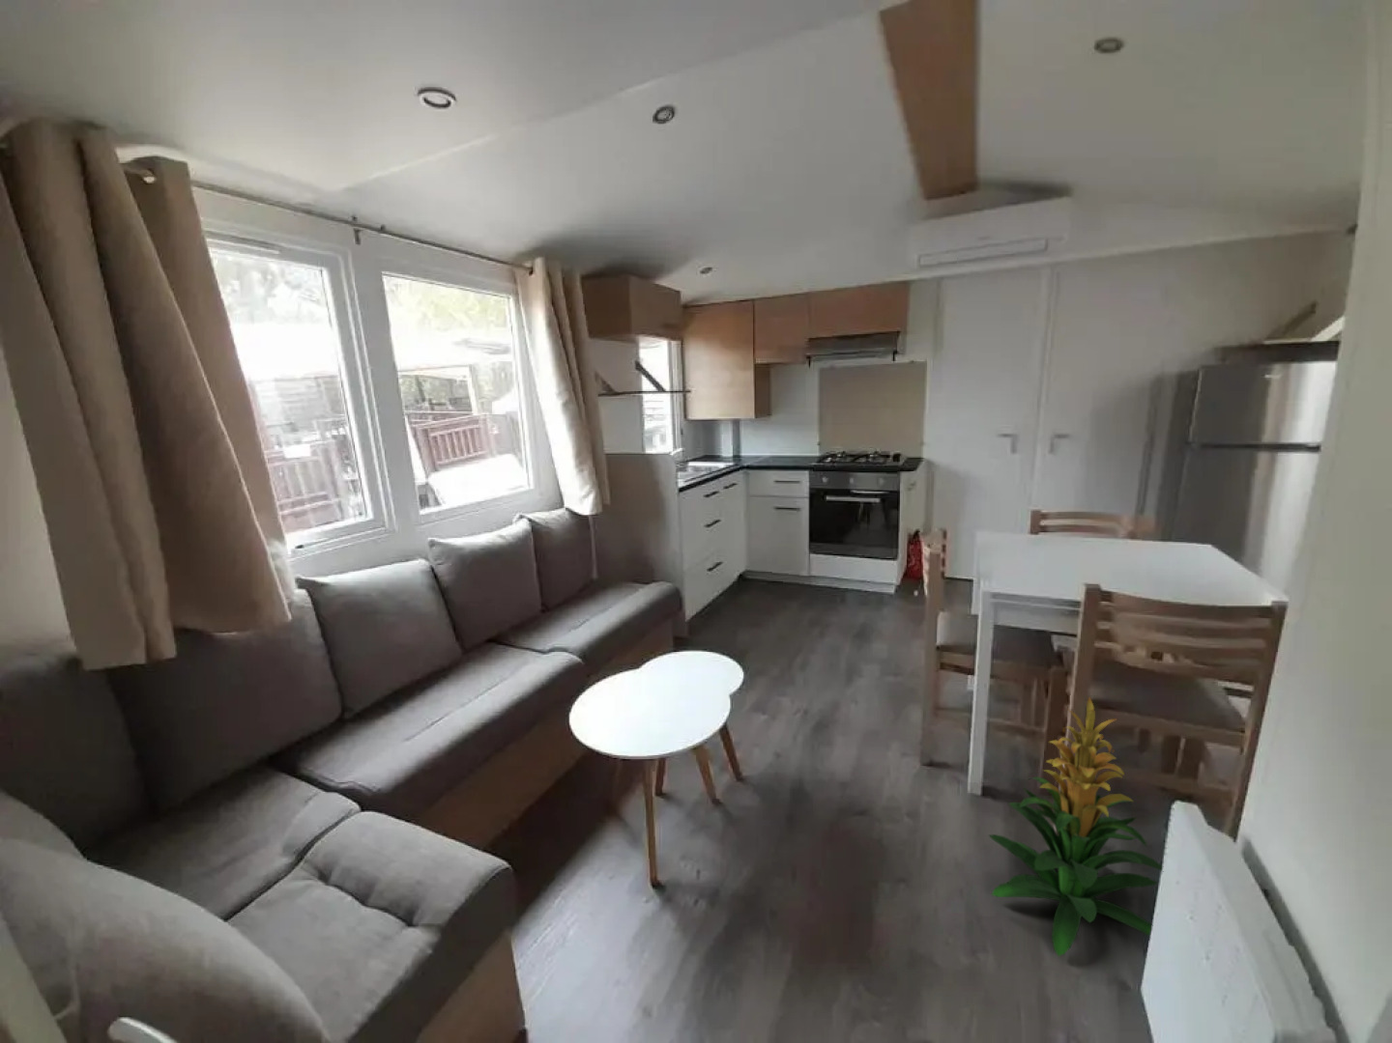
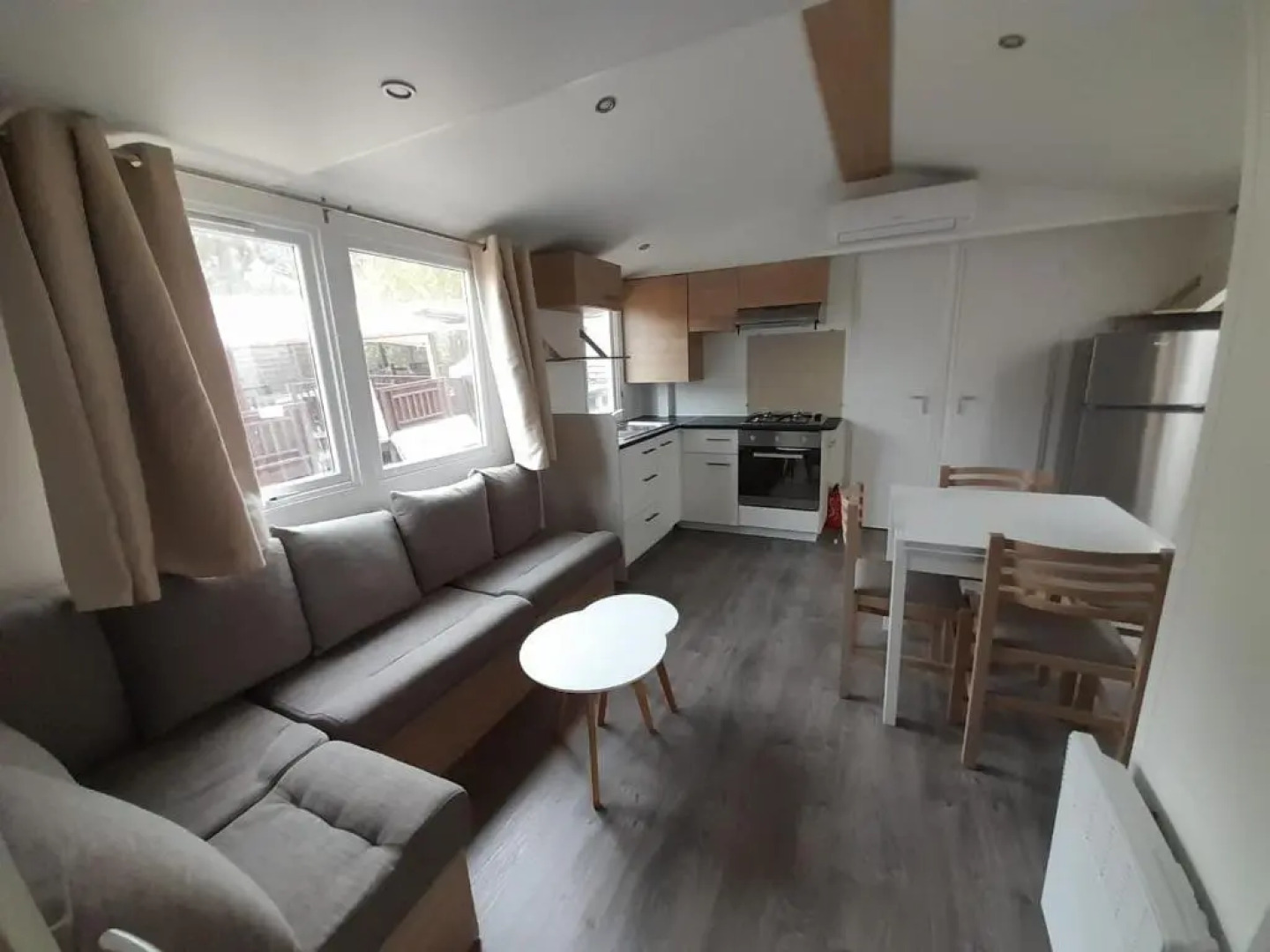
- indoor plant (1080, 807)
